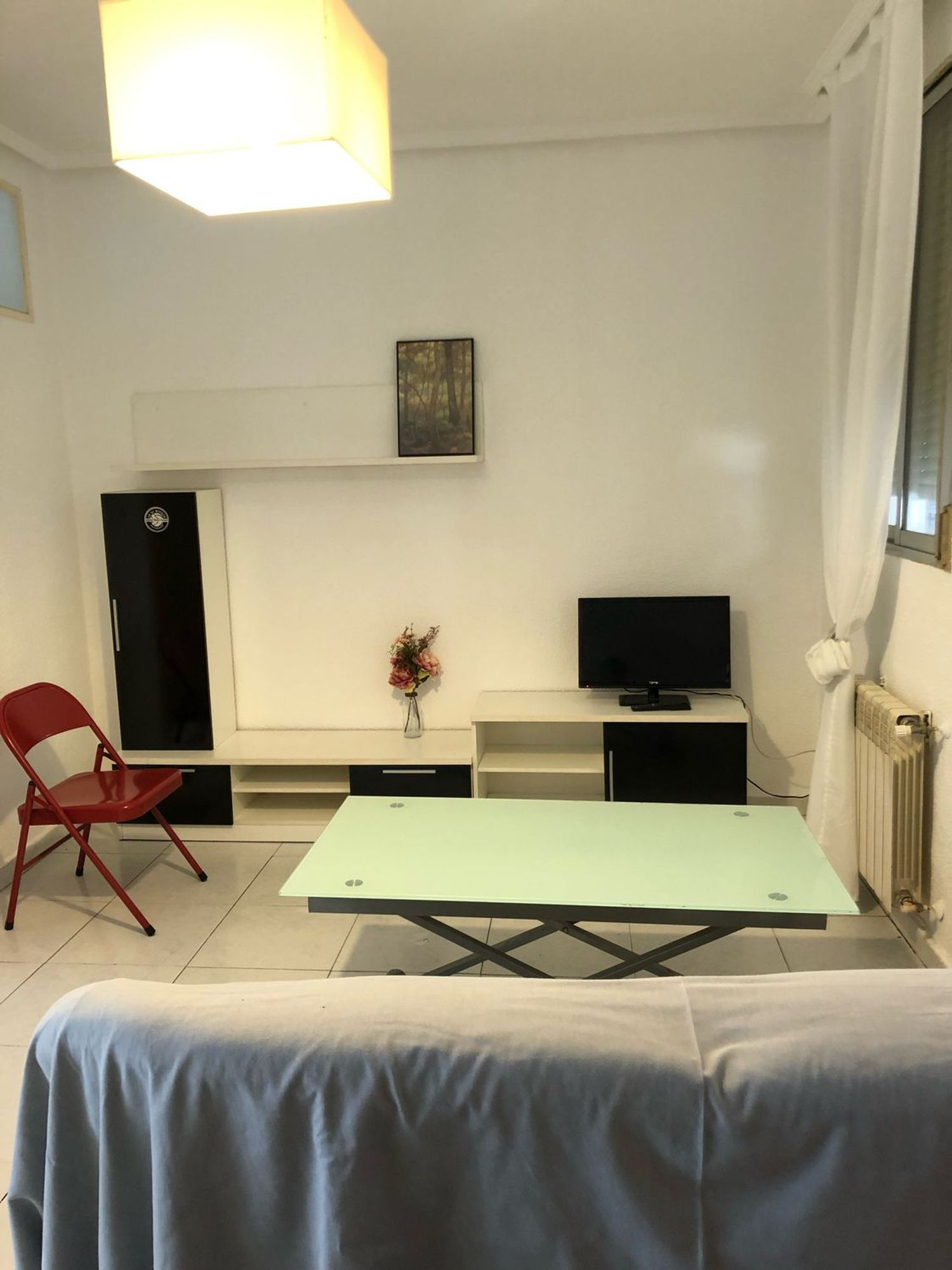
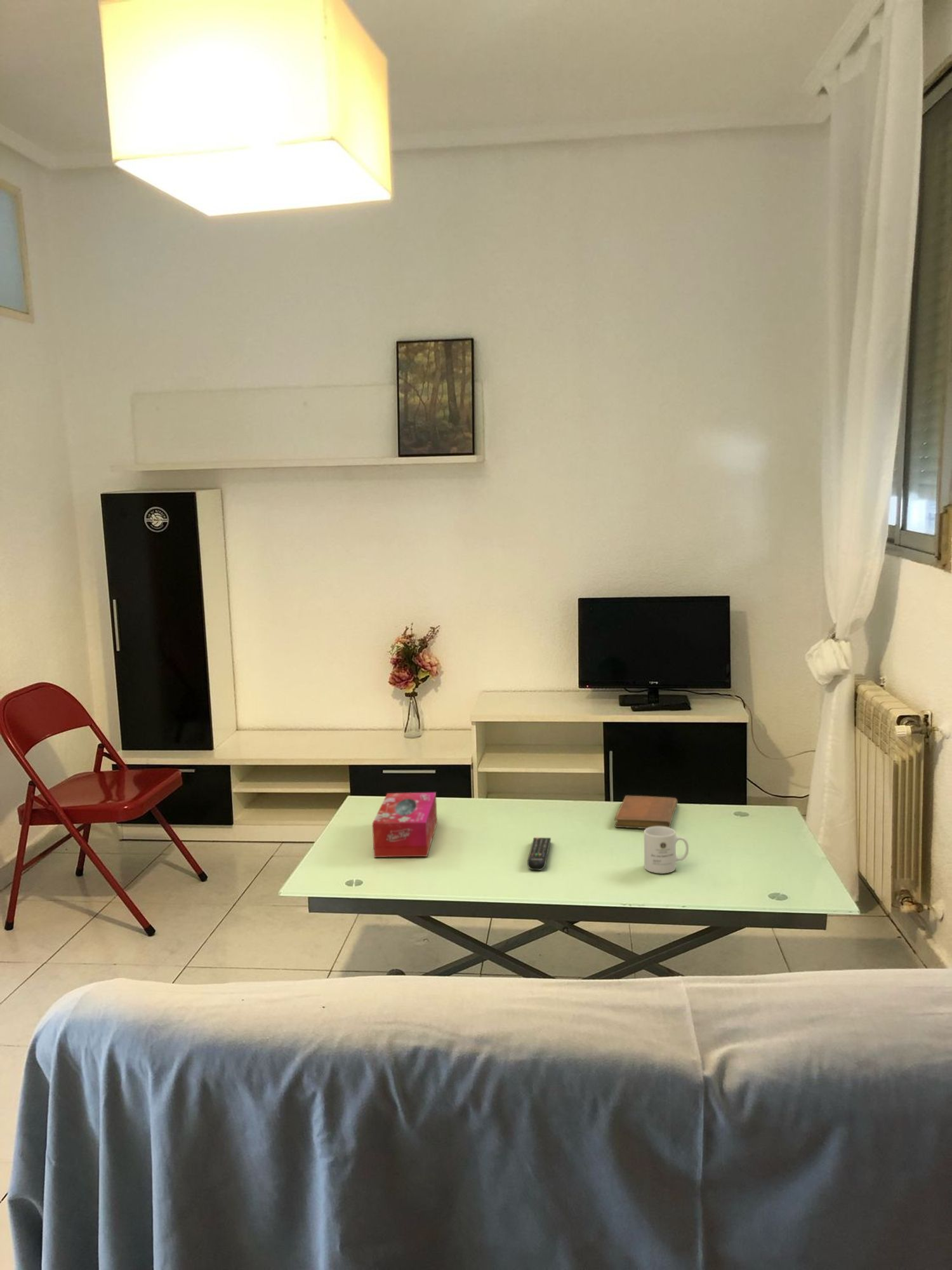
+ remote control (539, 852)
+ notebook (647, 812)
+ mug (666, 849)
+ tissue box (406, 823)
